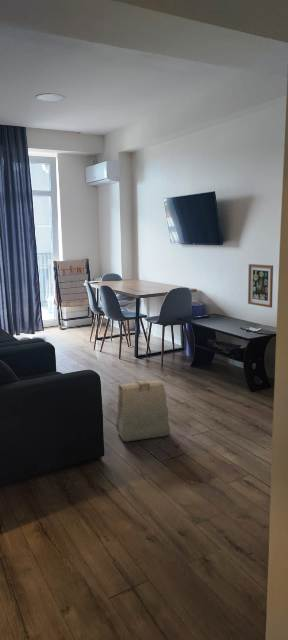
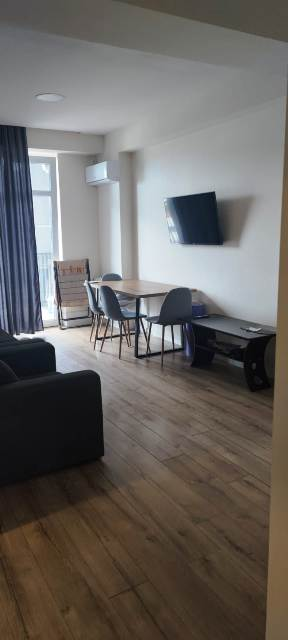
- backpack (141, 406)
- wall art (260, 285)
